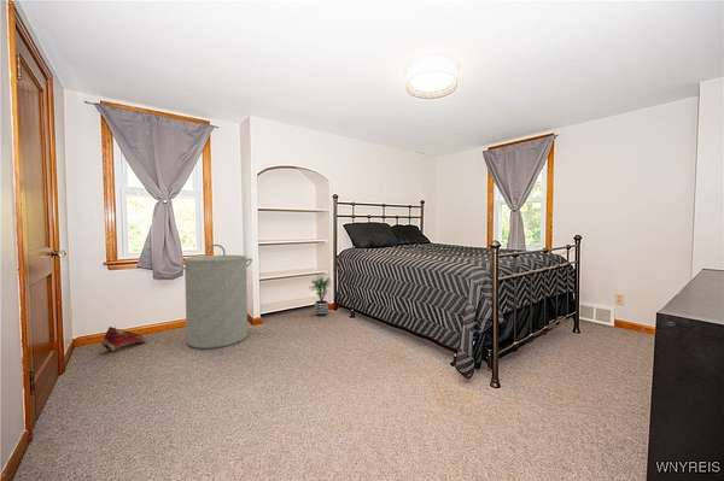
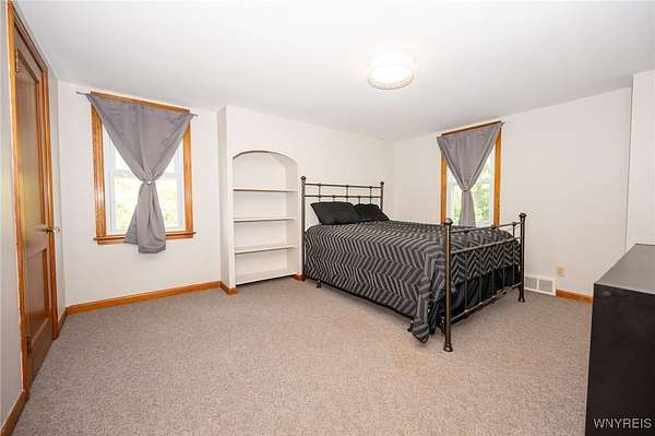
- laundry hamper (217, 291)
- shoe (124, 335)
- potted plant (321, 295)
